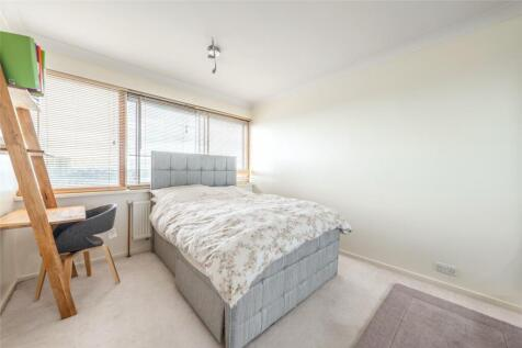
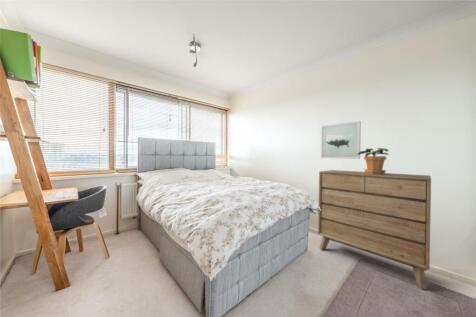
+ dresser (368, 216)
+ wall art (339, 141)
+ potted plant (372, 160)
